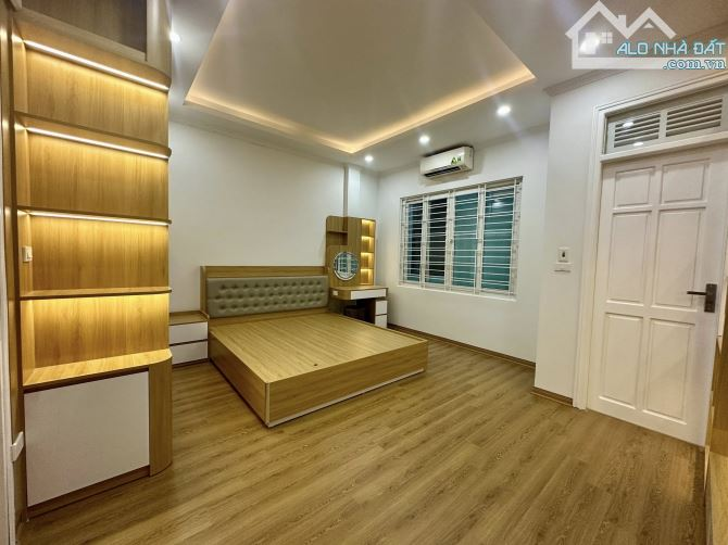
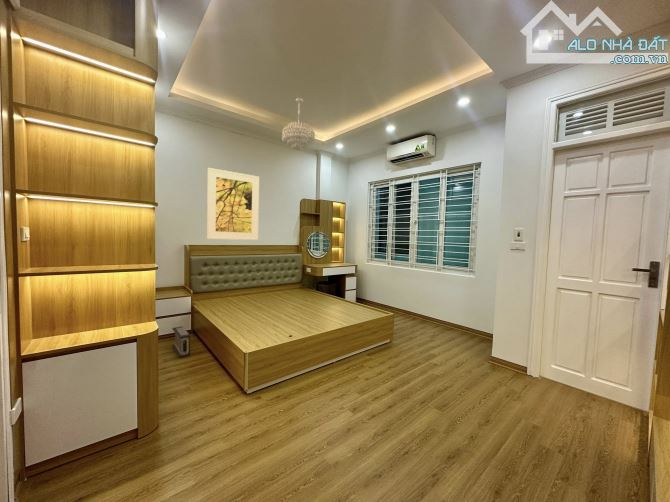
+ chandelier (298, 124)
+ speaker (180, 341)
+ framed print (234, 206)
